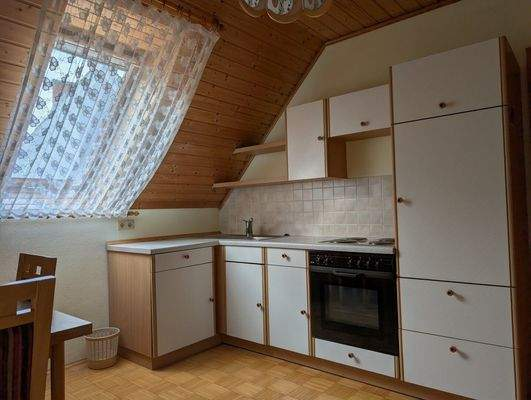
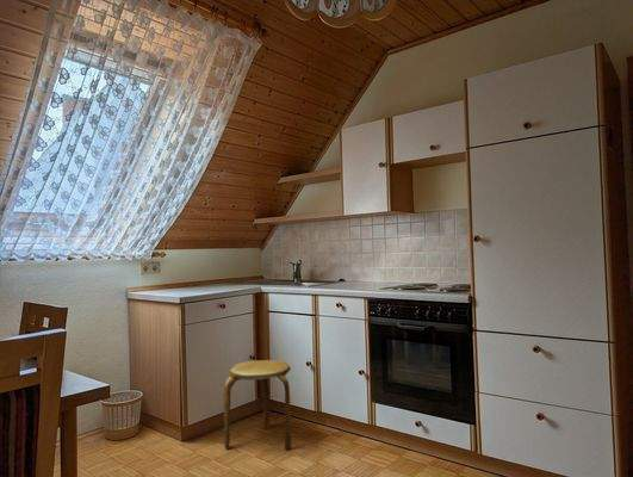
+ stool (263, 403)
